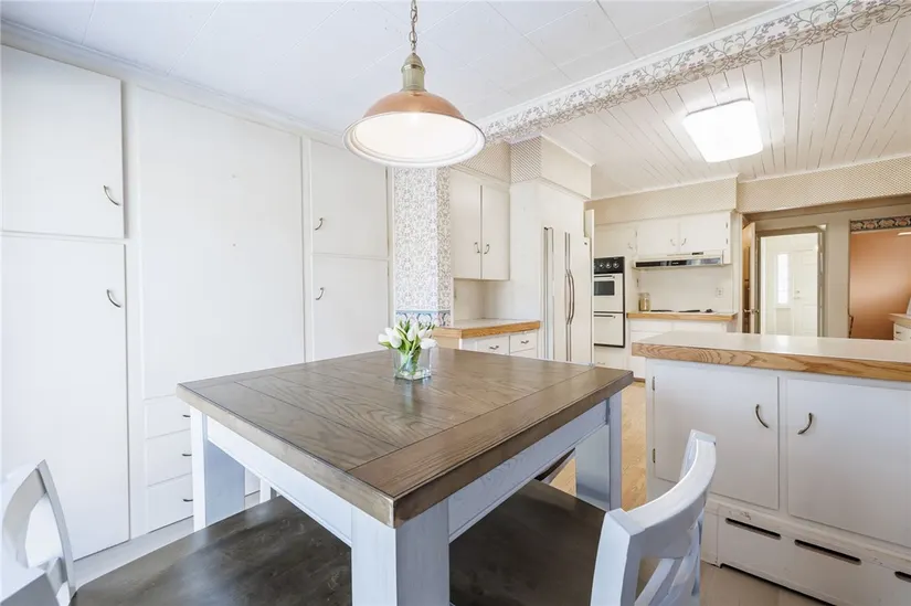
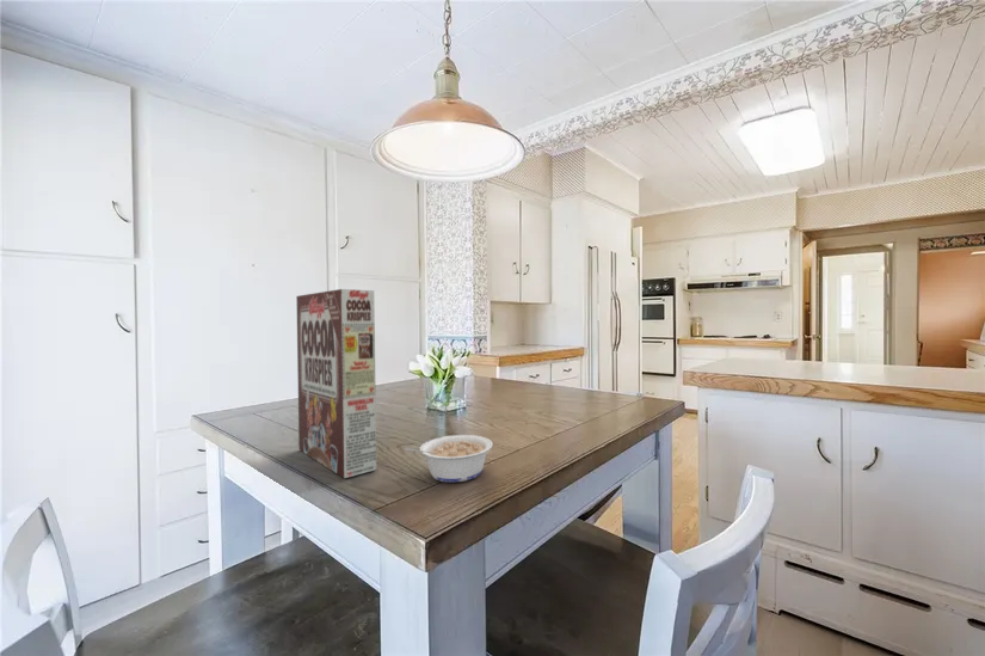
+ cereal box (333, 376)
+ legume (455, 456)
